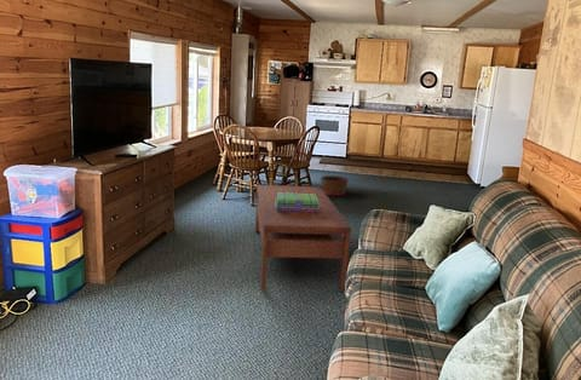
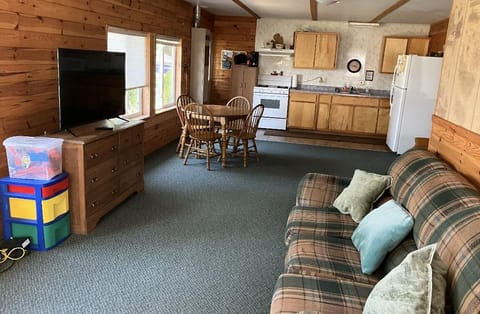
- basket (333, 185)
- stack of books (297, 201)
- coffee table (294, 230)
